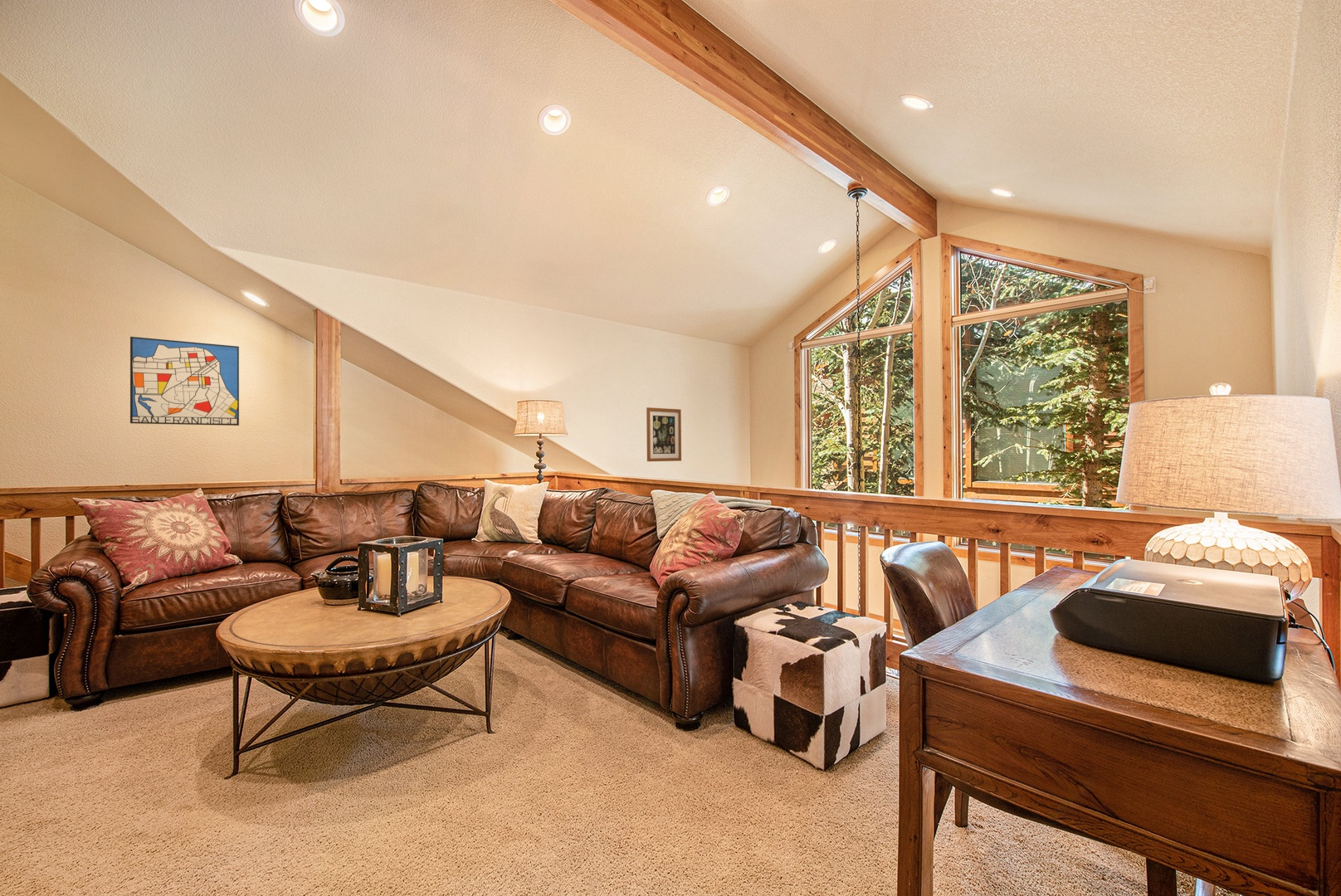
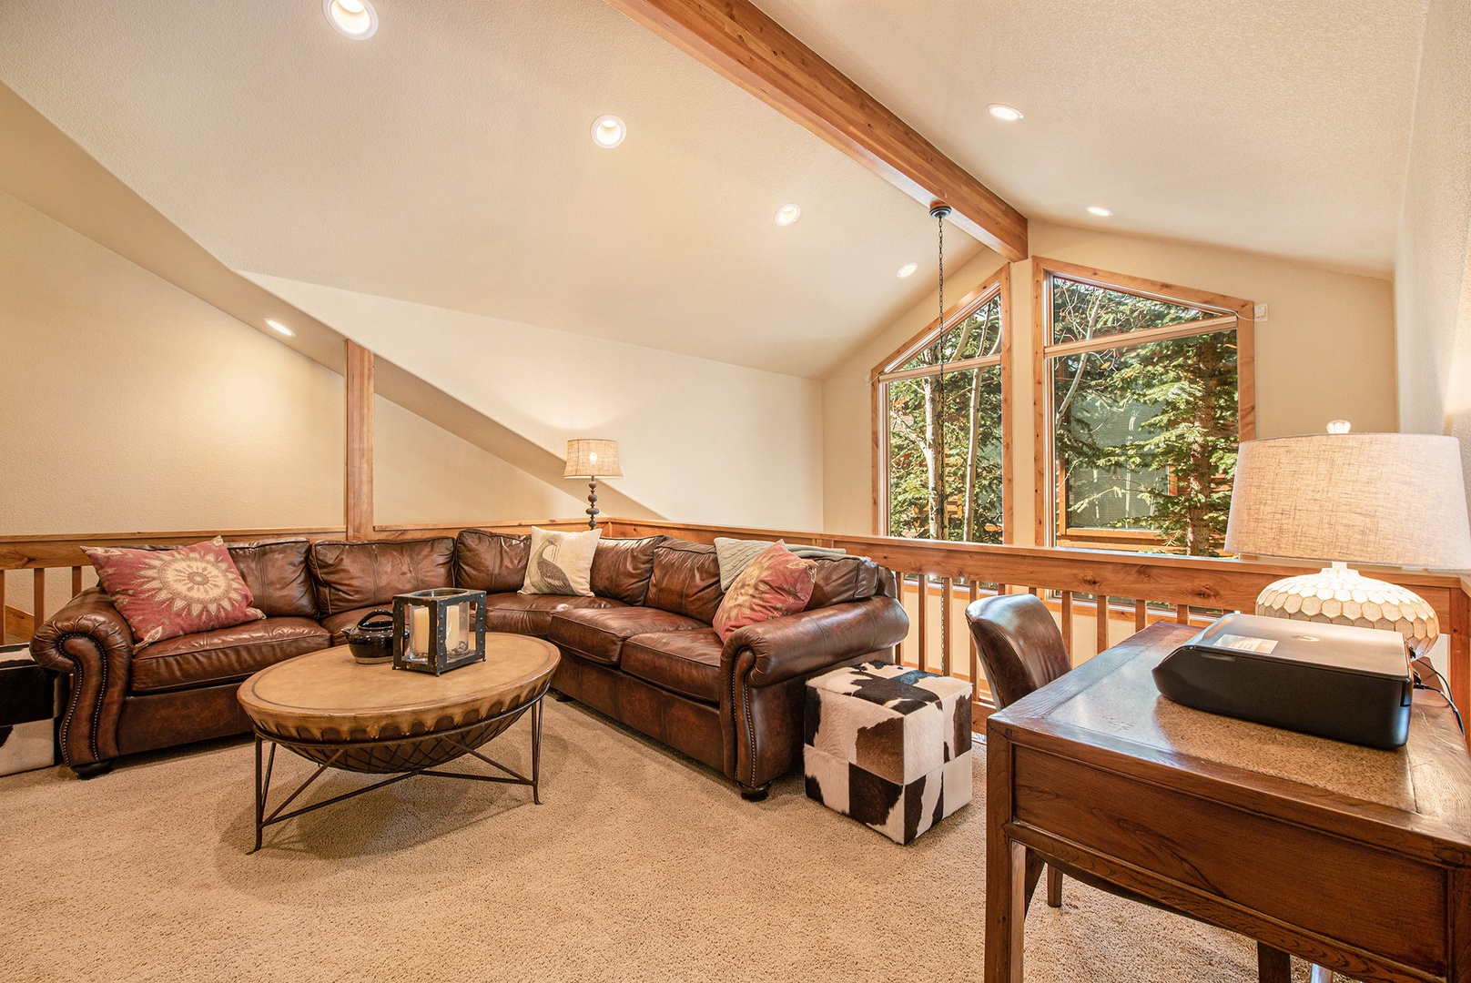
- wall art (664, 435)
- wall art (187, 382)
